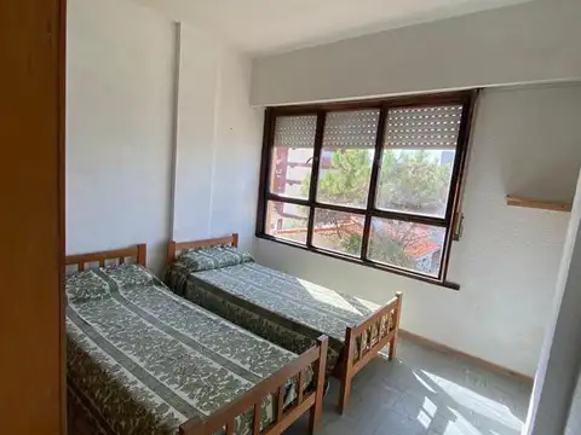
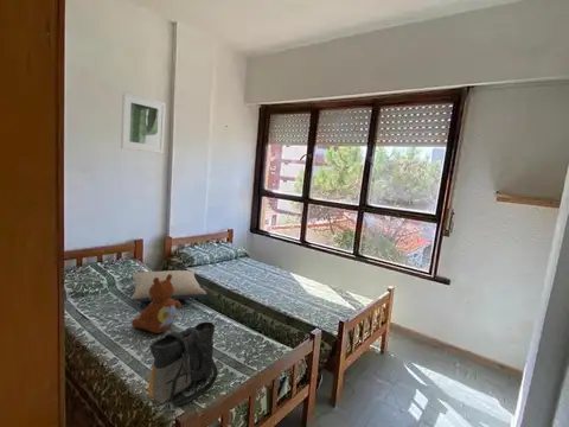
+ tote bag (186, 361)
+ pillow (171, 281)
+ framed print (143, 125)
+ teddy bear (155, 300)
